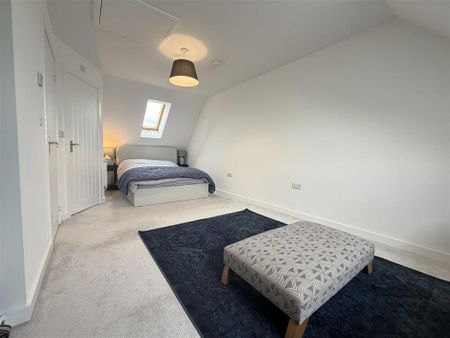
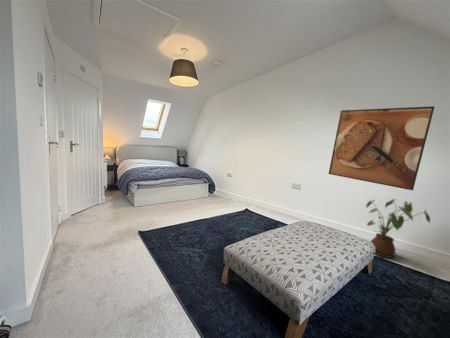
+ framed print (372, 145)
+ house plant (390, 228)
